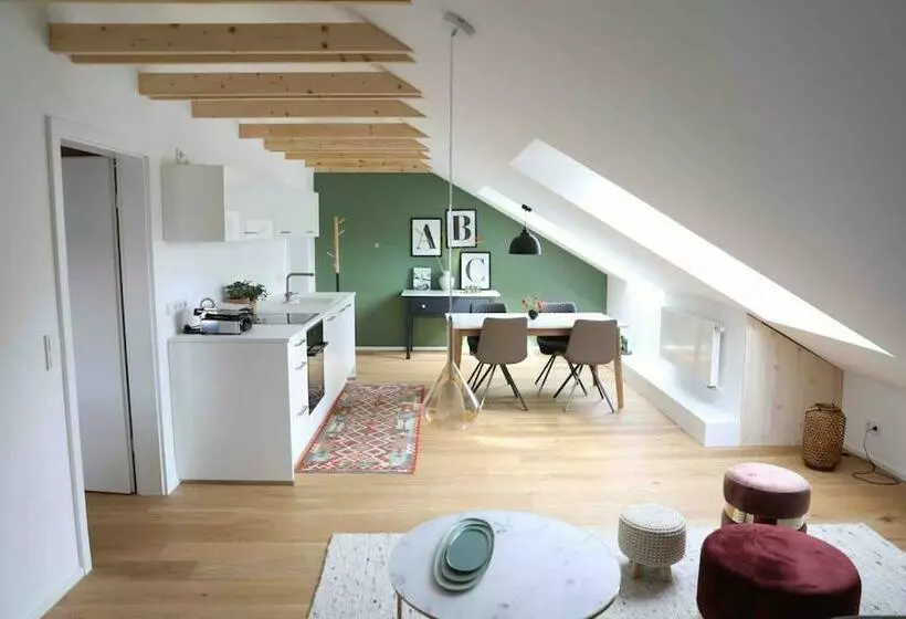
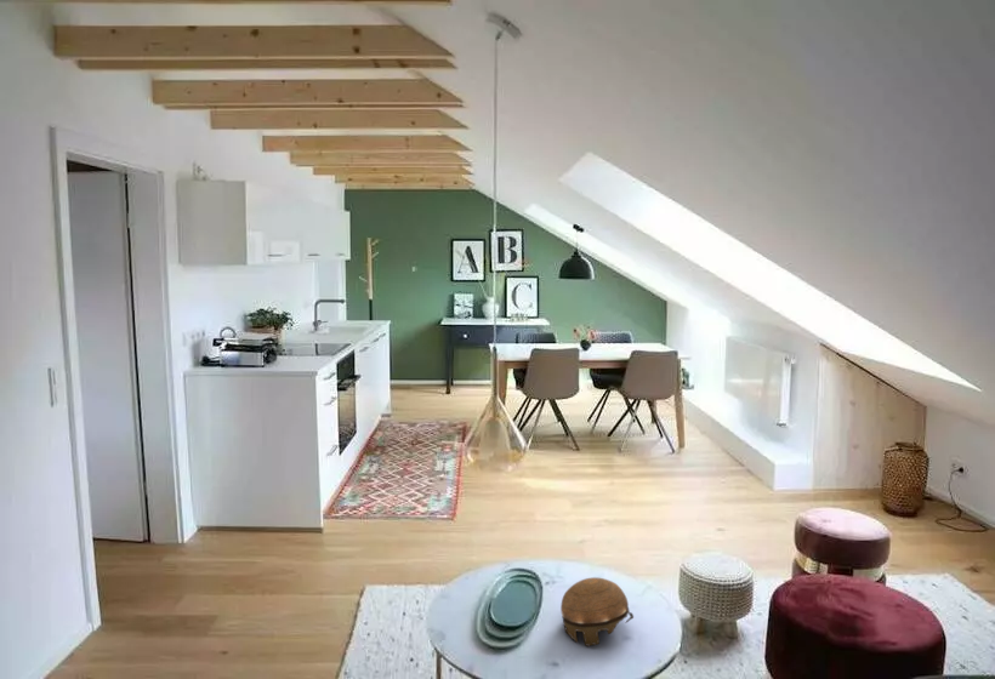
+ decorative bowl (595, 605)
